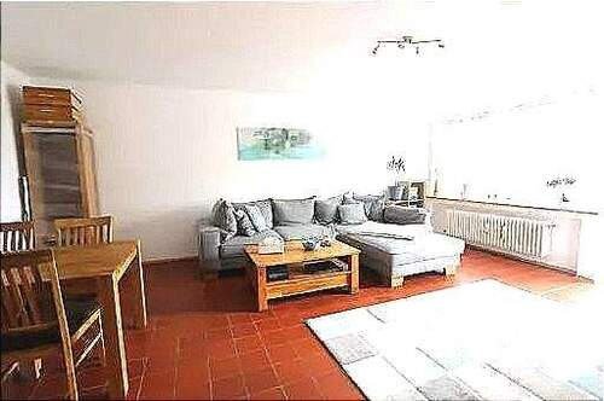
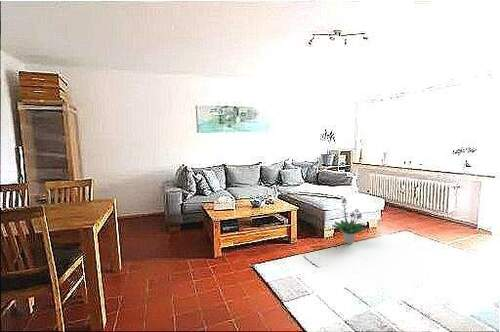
+ potted plant (347, 221)
